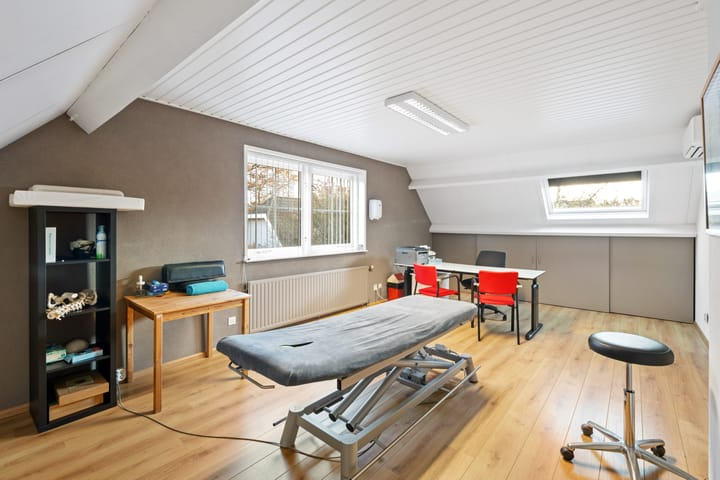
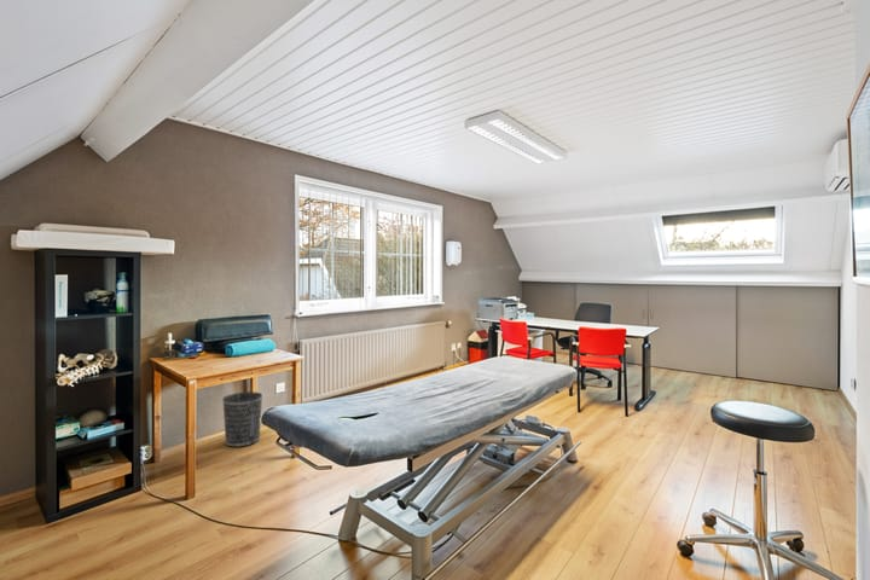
+ wastebasket (243, 418)
